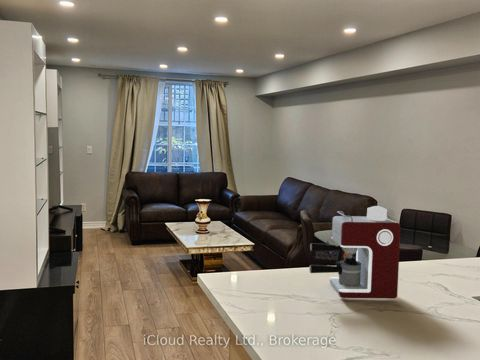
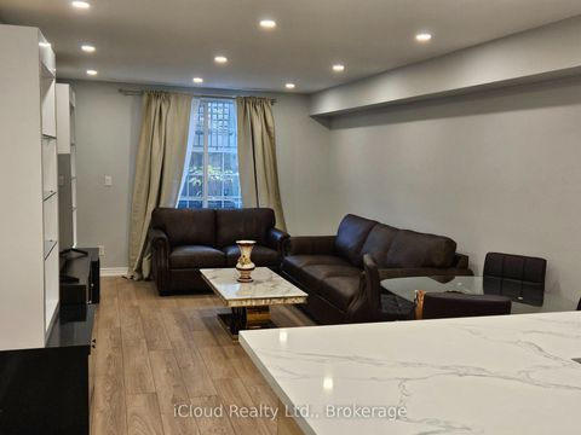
- coffee maker (351, 249)
